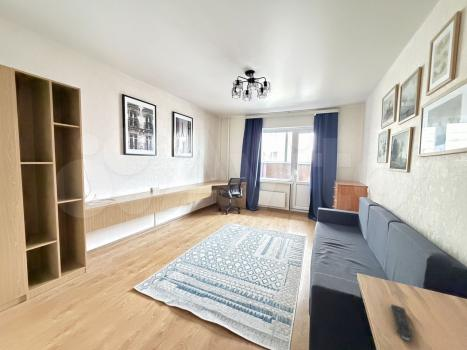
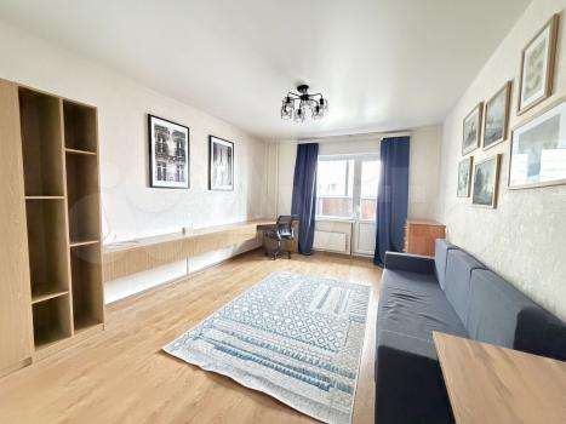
- remote control (401, 321)
